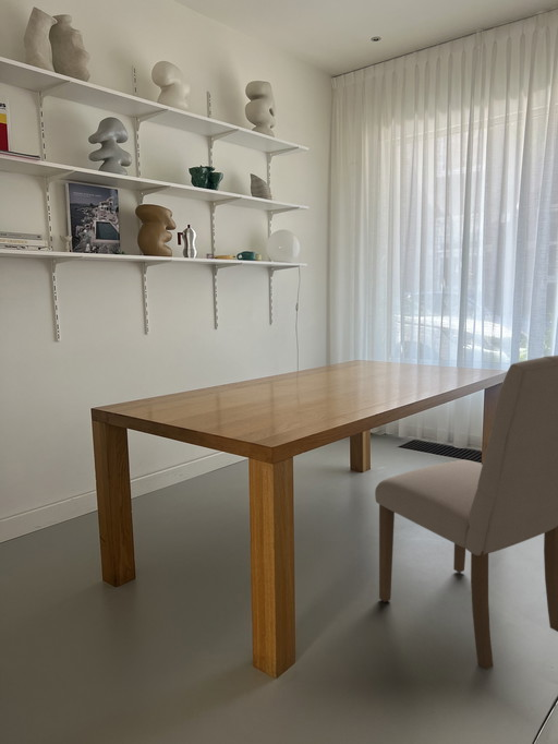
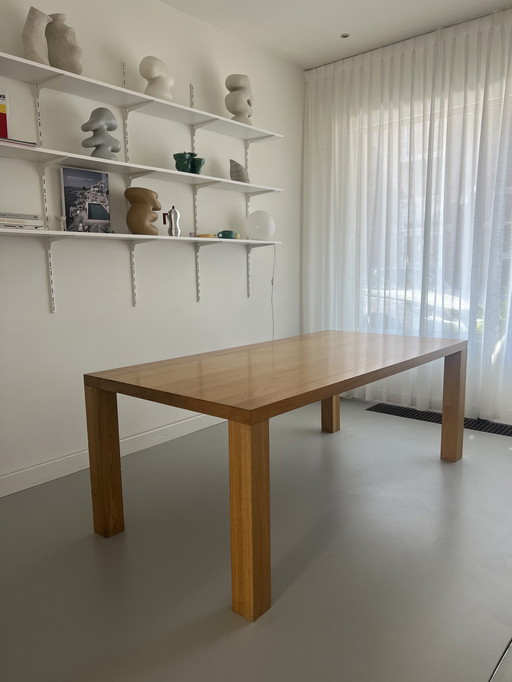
- dining chair (475, 484)
